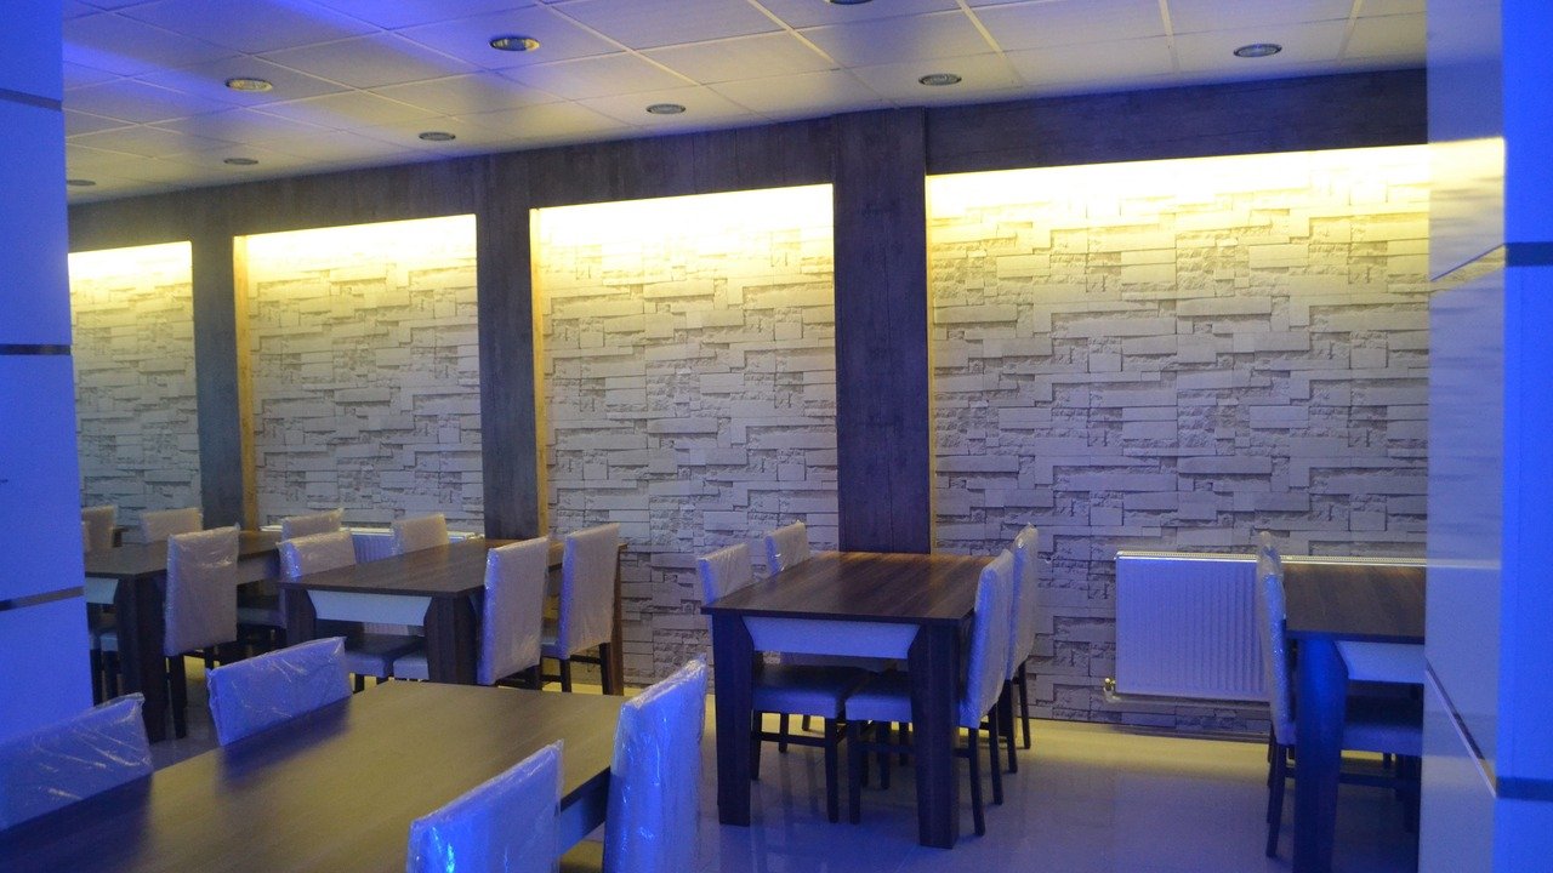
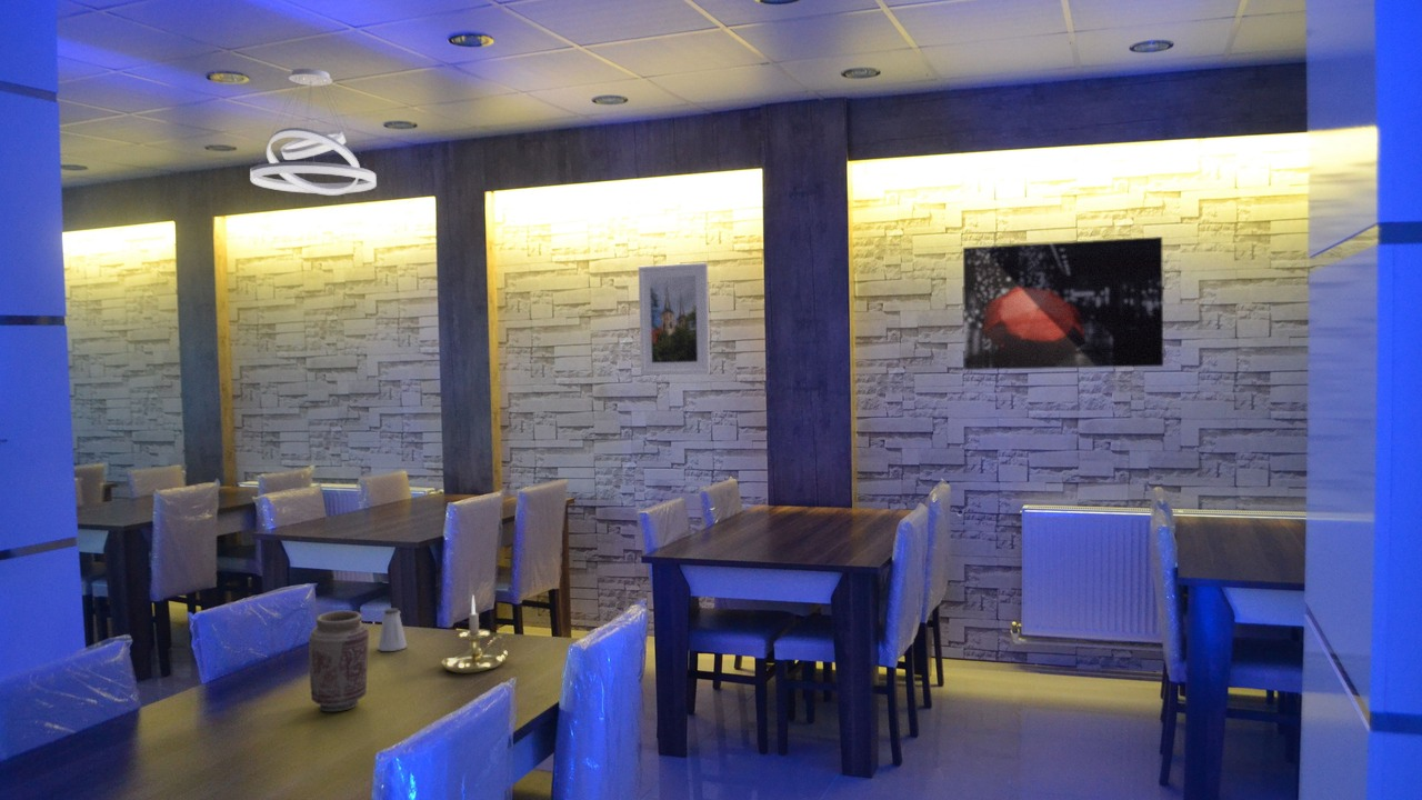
+ vase (339, 660)
+ saltshaker (391, 628)
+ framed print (673, 319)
+ wall art (1060, 304)
+ candle holder (478, 629)
+ pendant light (312, 131)
